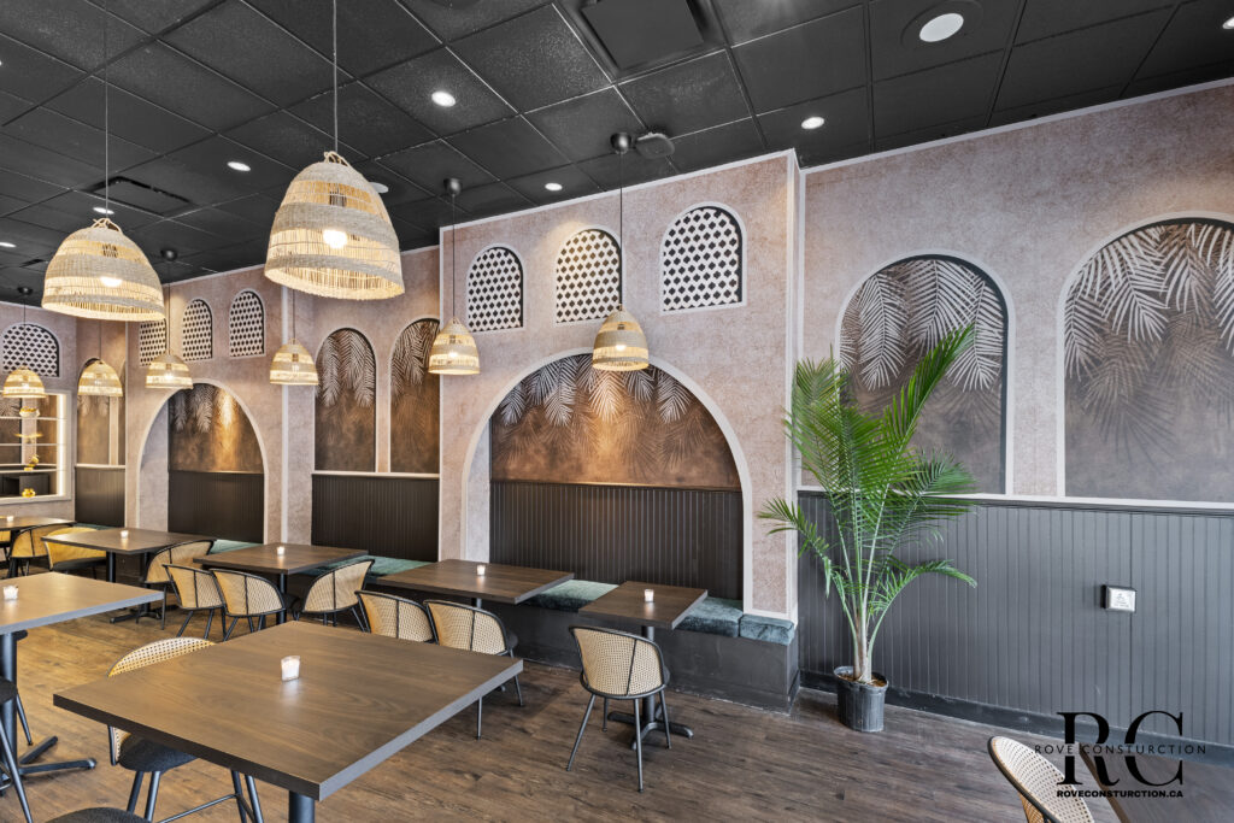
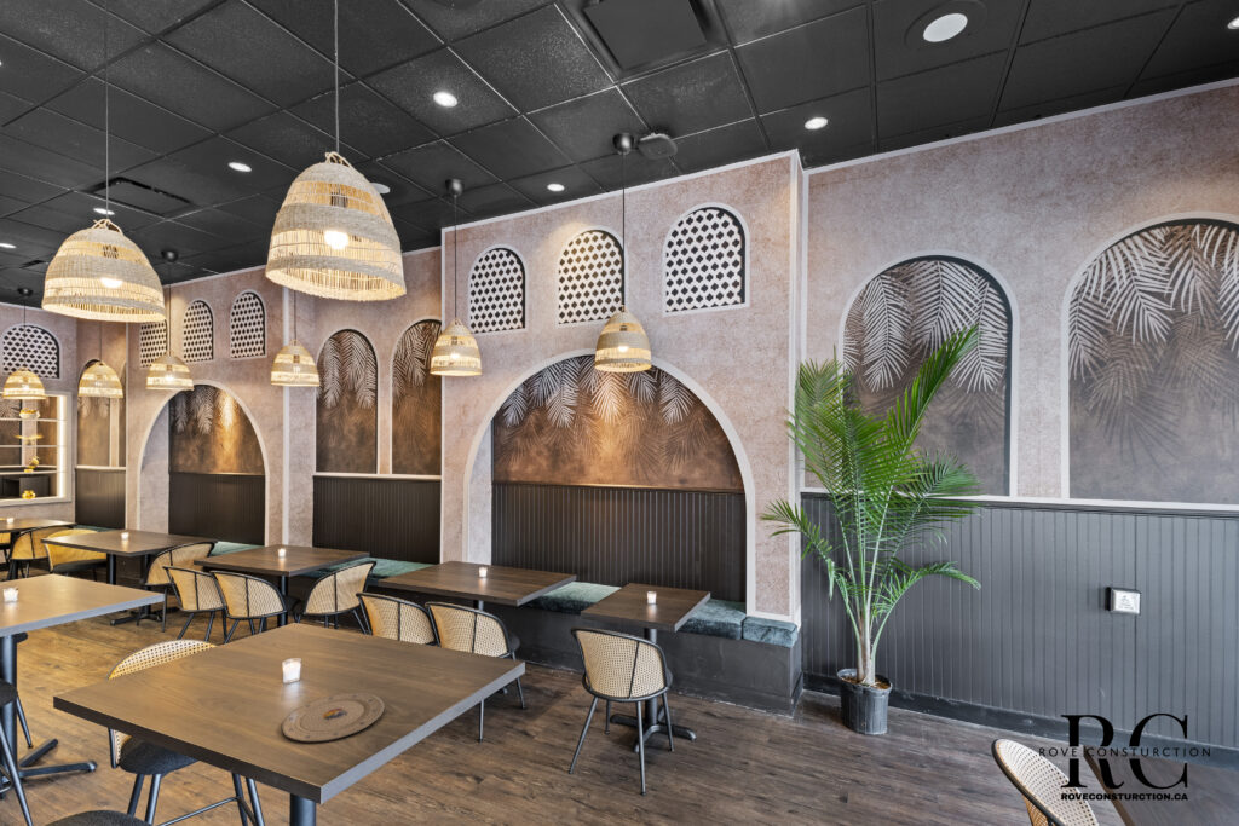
+ plate (334, 717)
